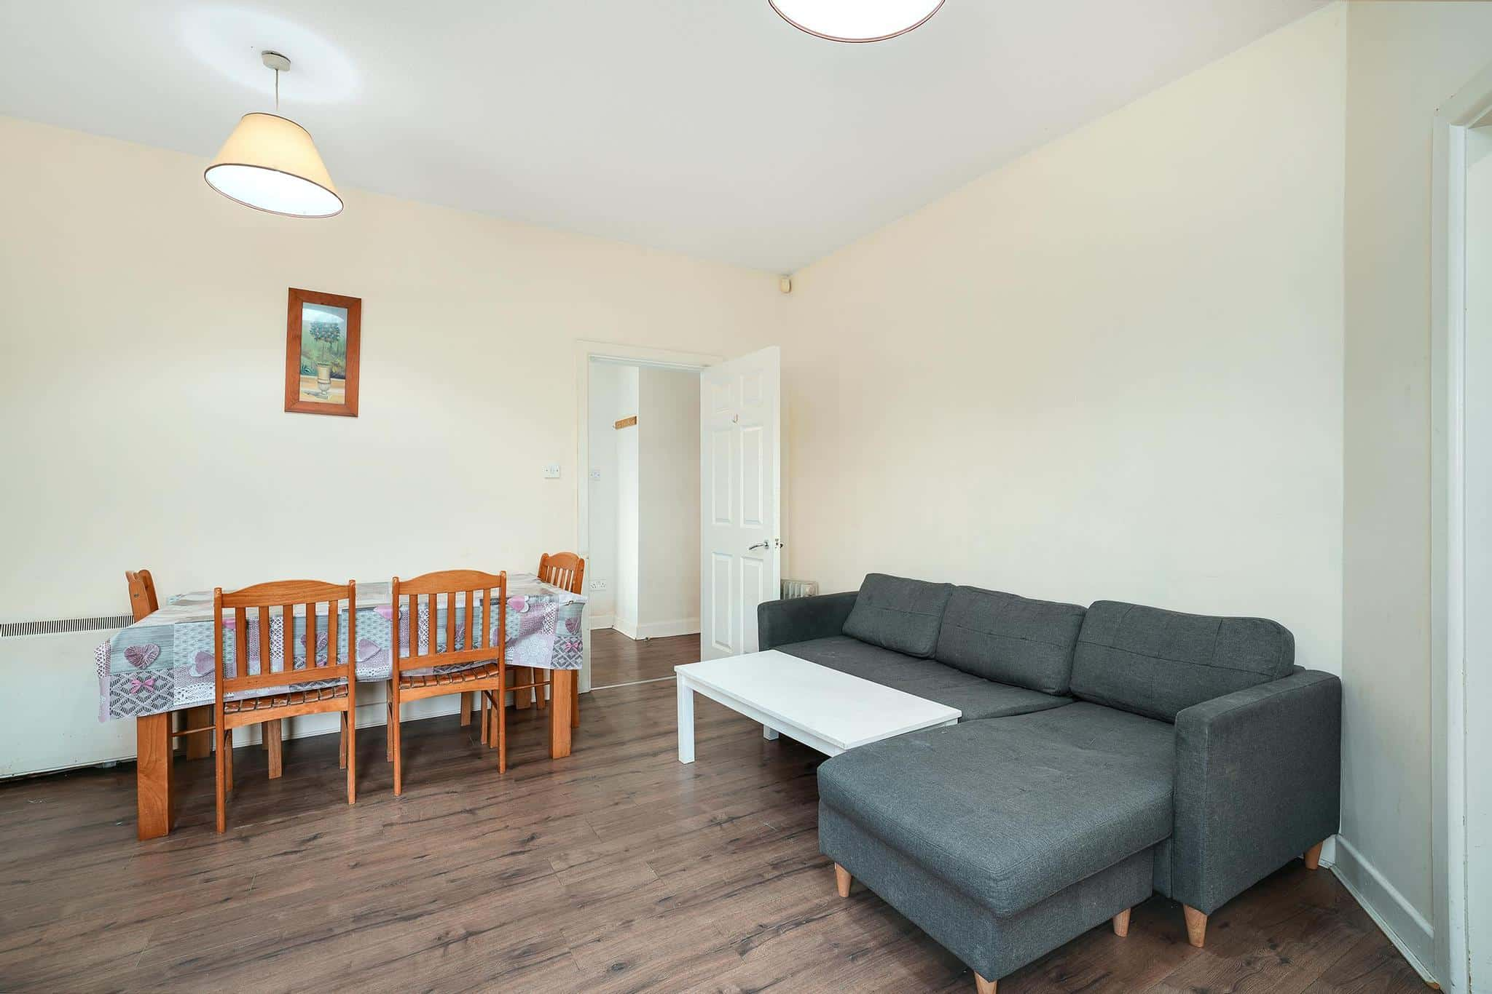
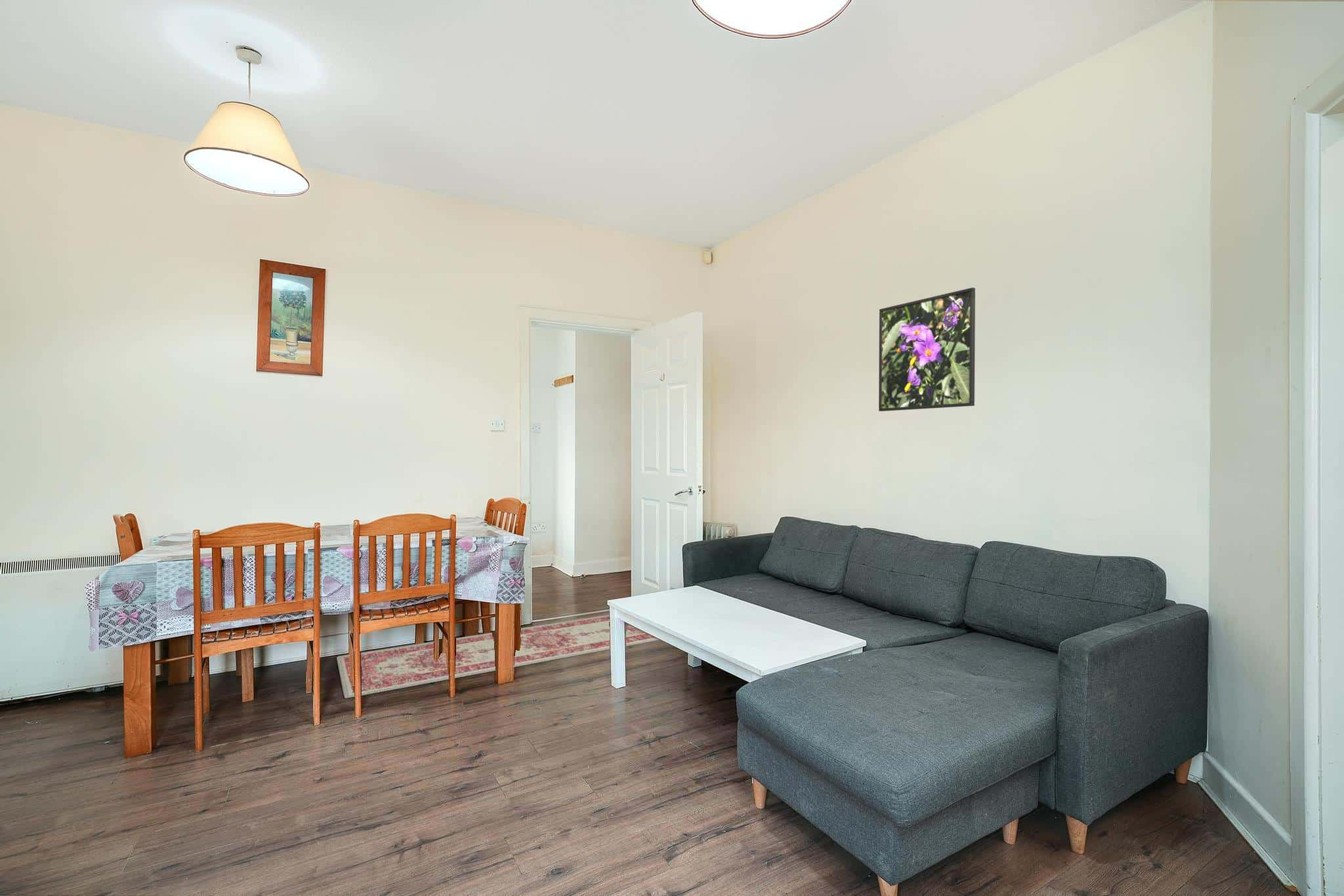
+ rug (549, 640)
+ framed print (923, 354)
